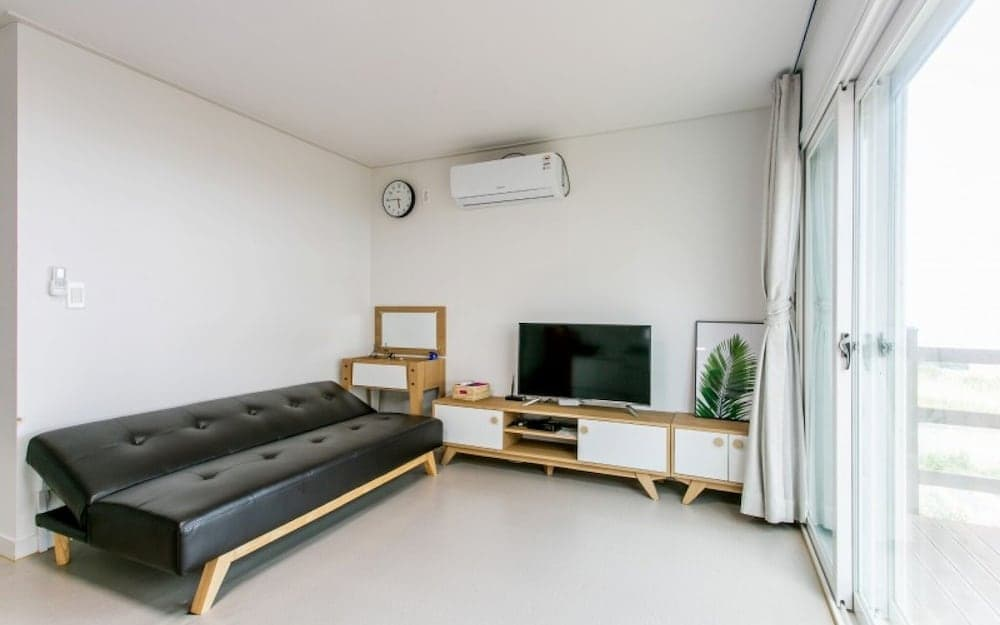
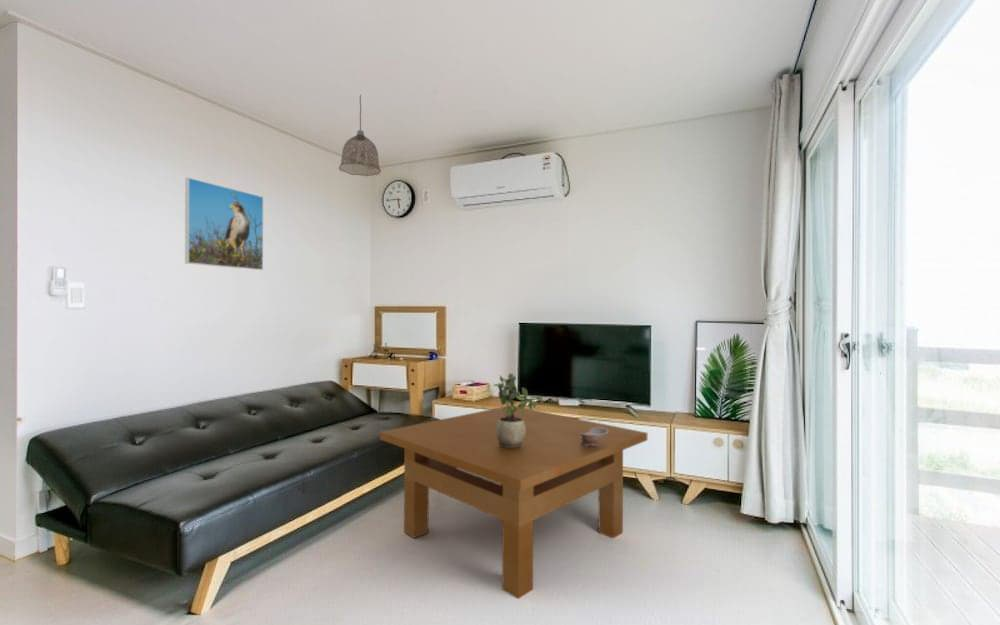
+ pendant lamp (360, 132)
+ potted plant (516, 409)
+ ceramic bowl (592, 437)
+ table (513, 482)
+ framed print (227, 227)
